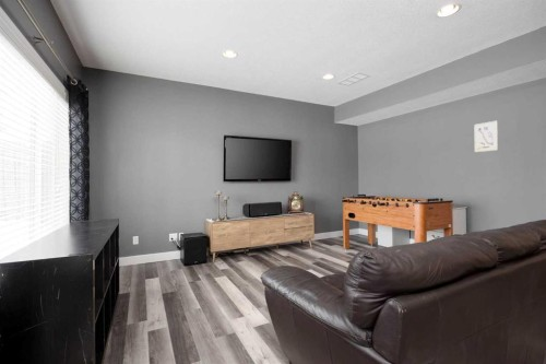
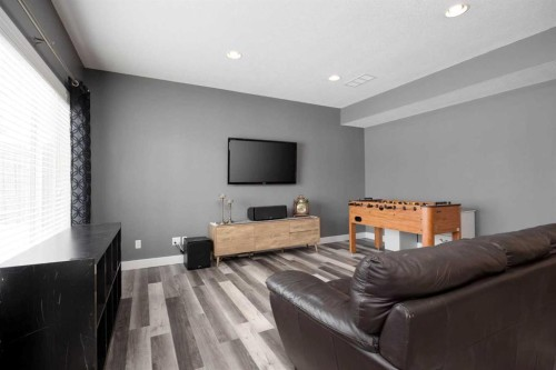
- wall art (486, 137)
